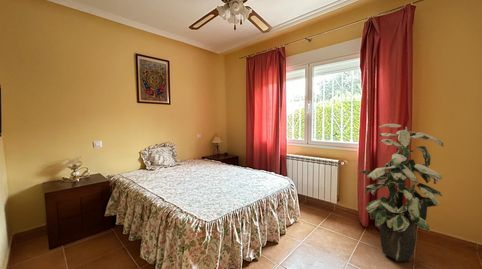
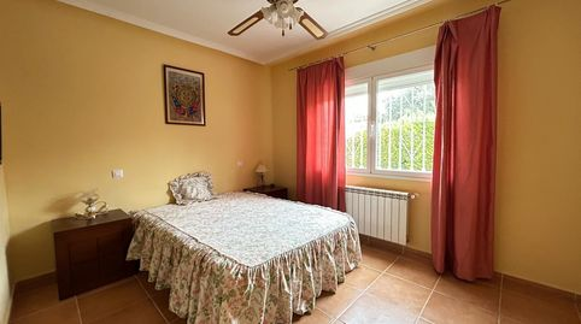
- indoor plant (397, 188)
